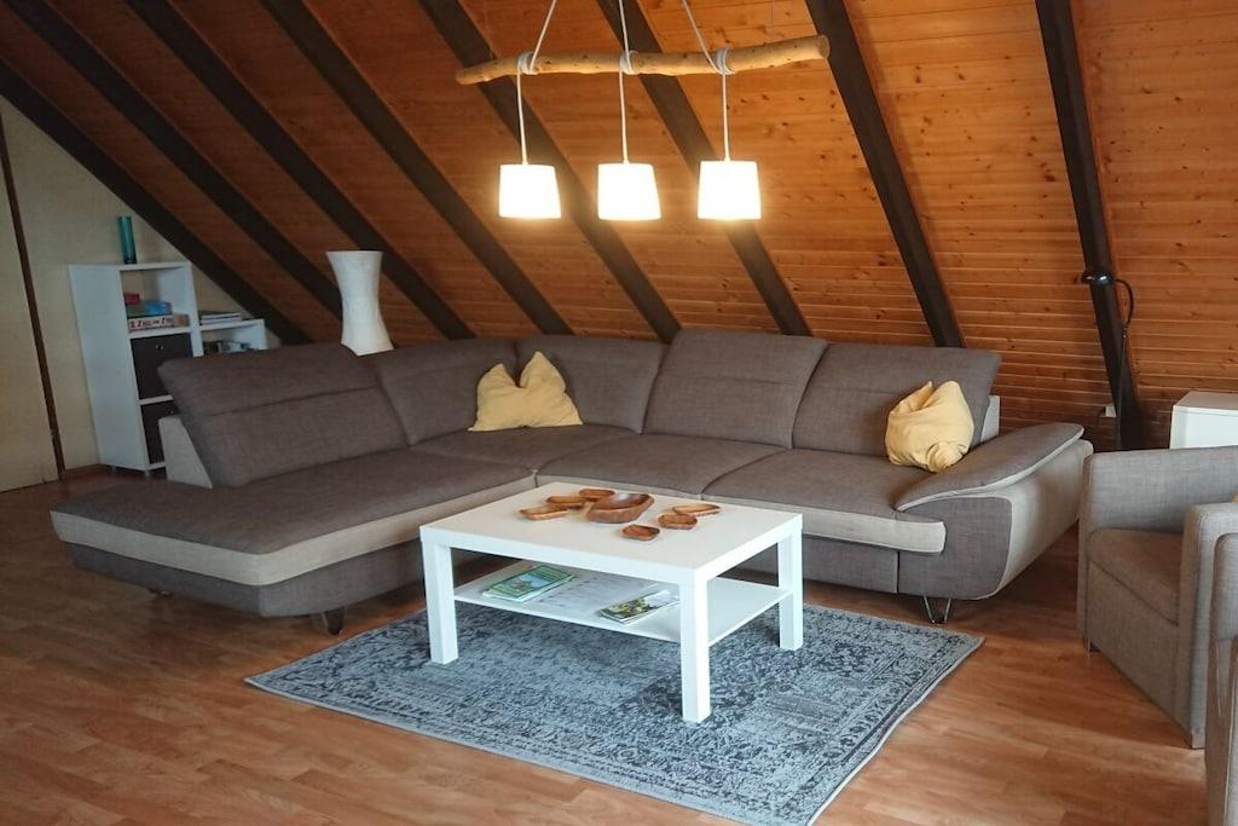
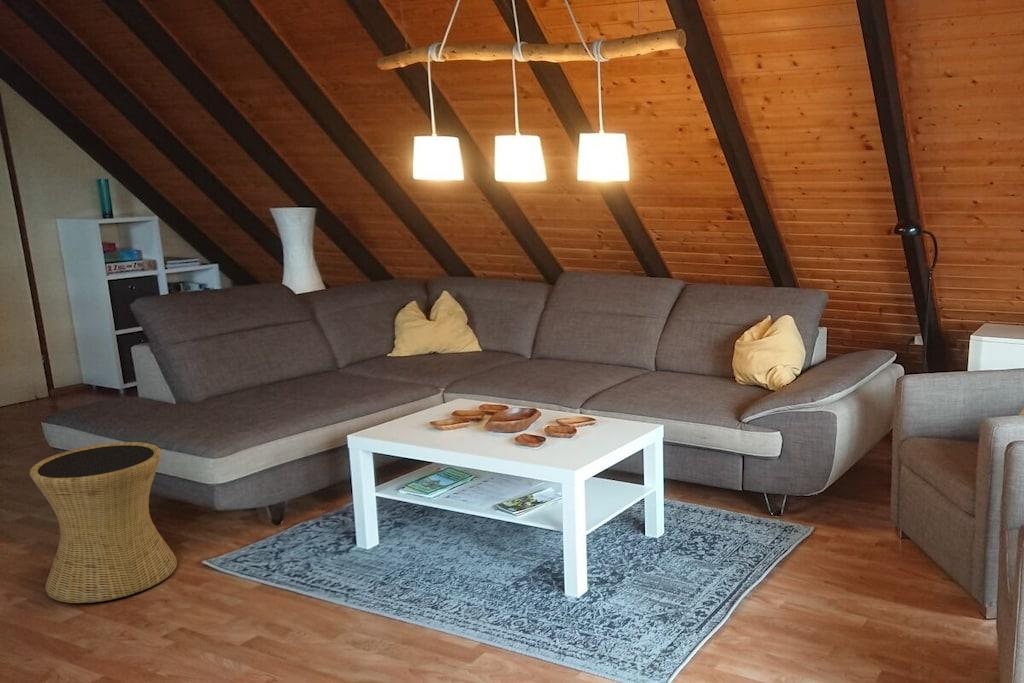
+ side table (105, 518)
